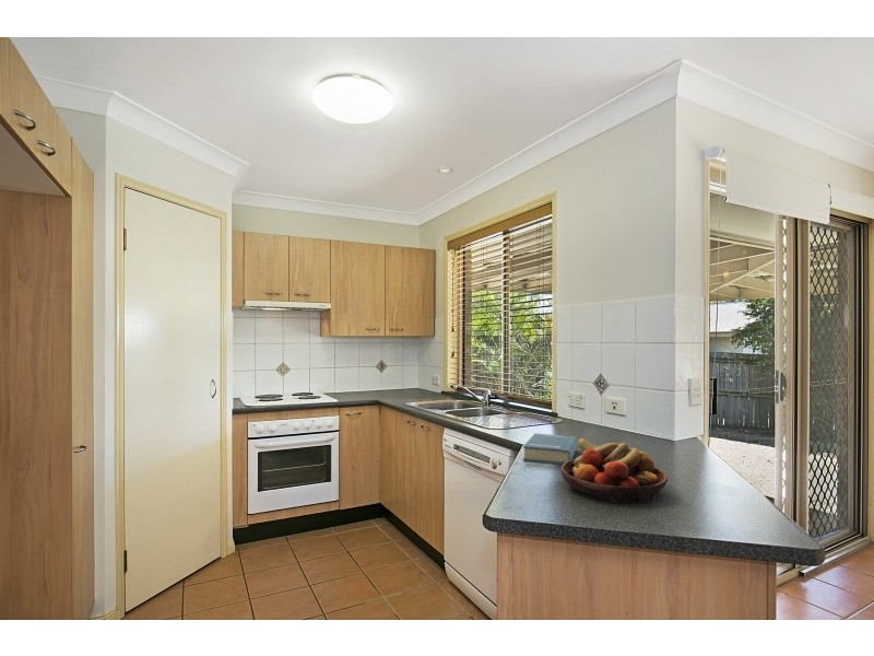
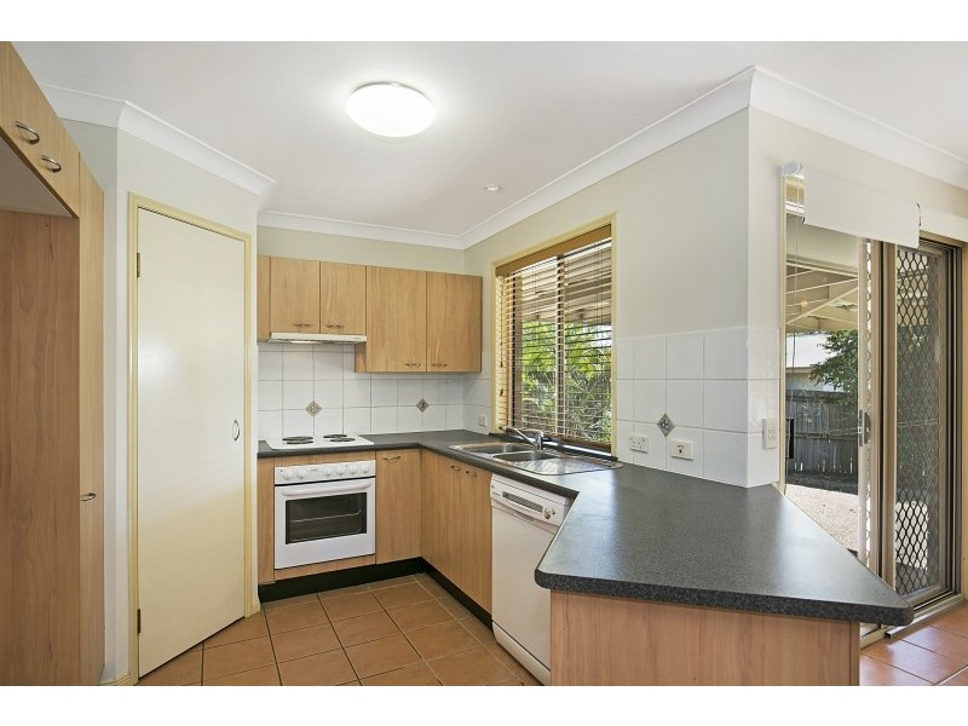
- book (551, 447)
- fruit bowl (611, 466)
